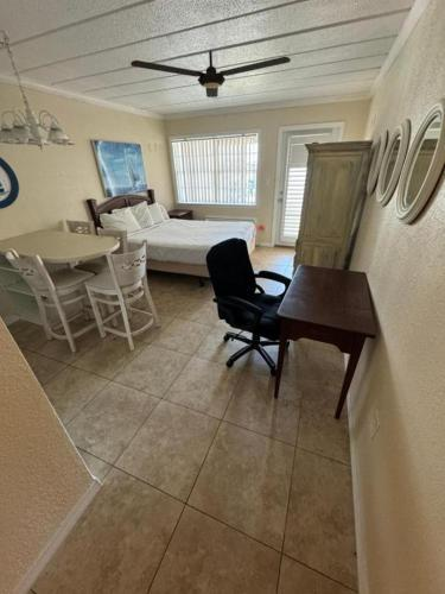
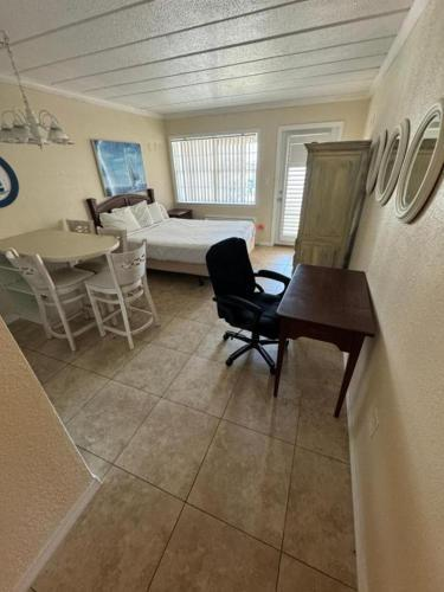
- ceiling fan (211, 75)
